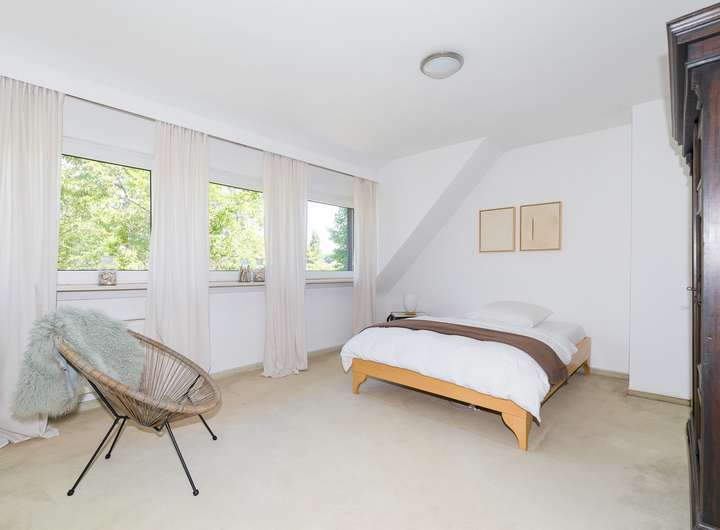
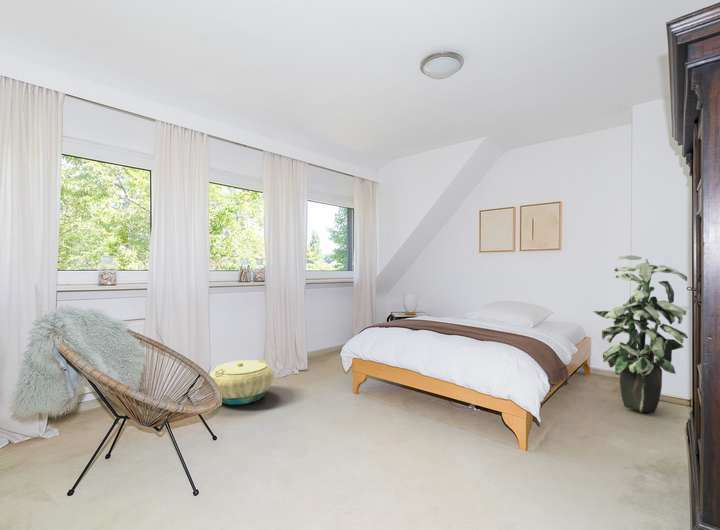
+ indoor plant (637, 331)
+ basket (241, 379)
